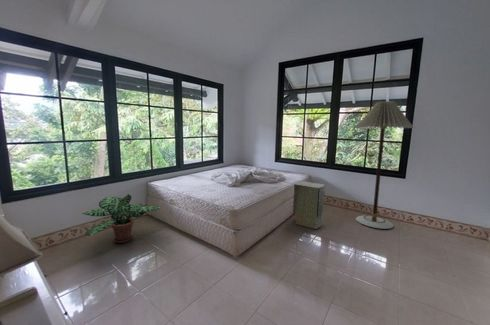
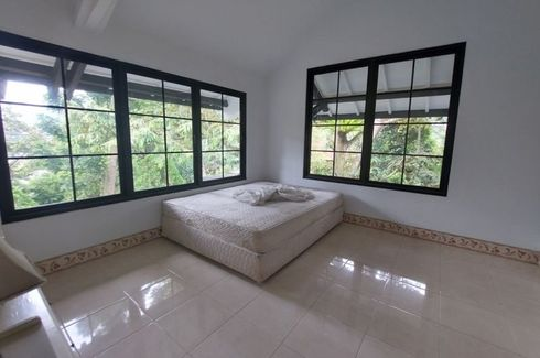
- floor lamp (379, 163)
- air purifier (308, 203)
- potted plant (119, 215)
